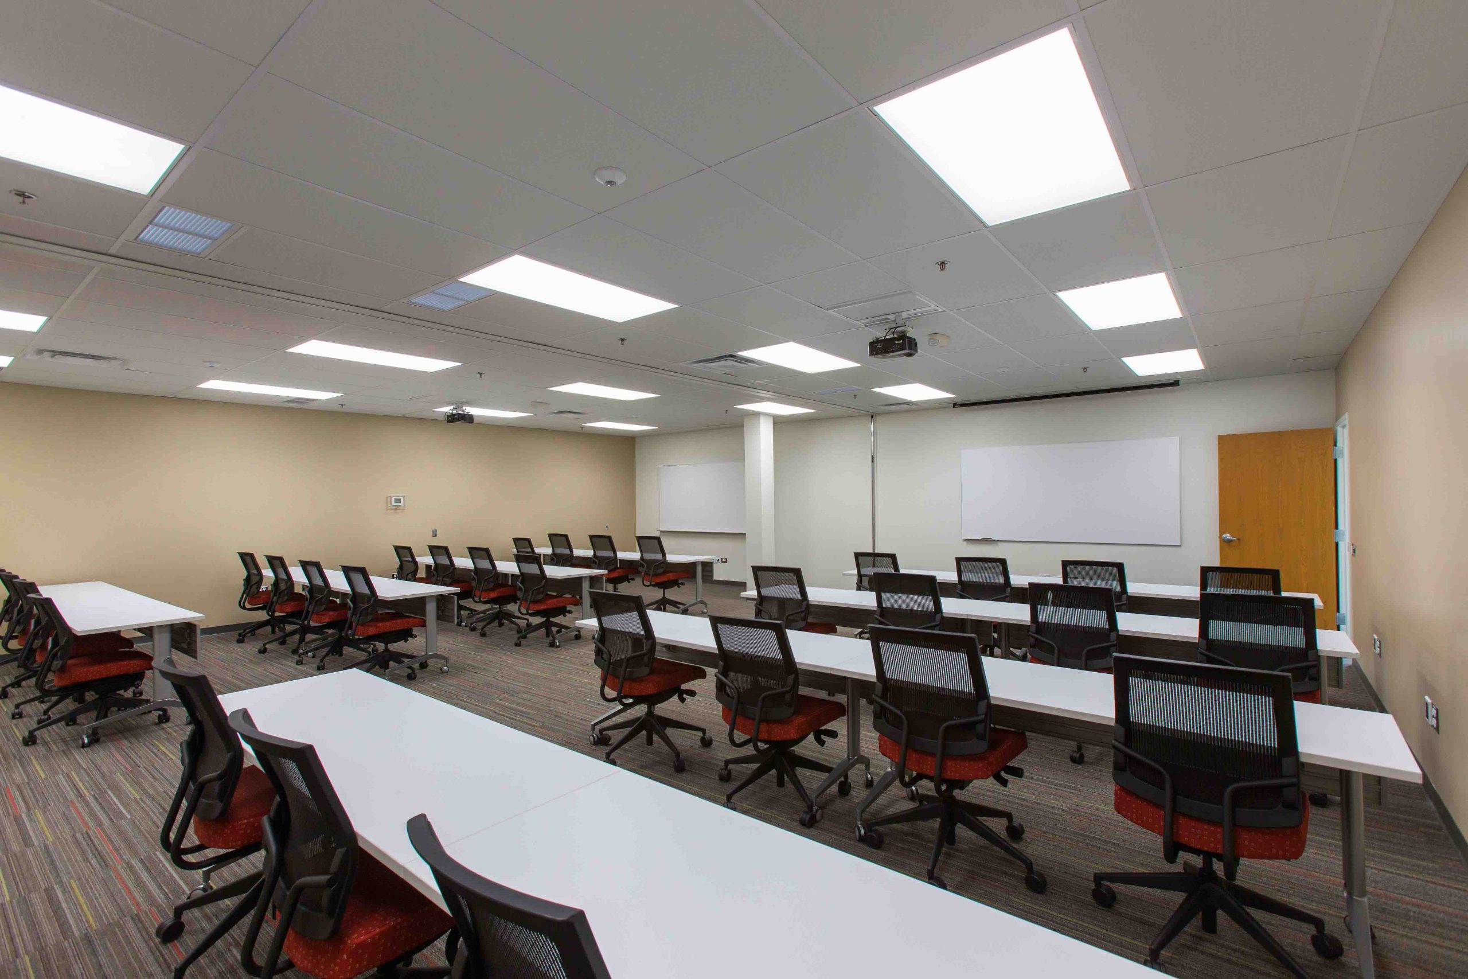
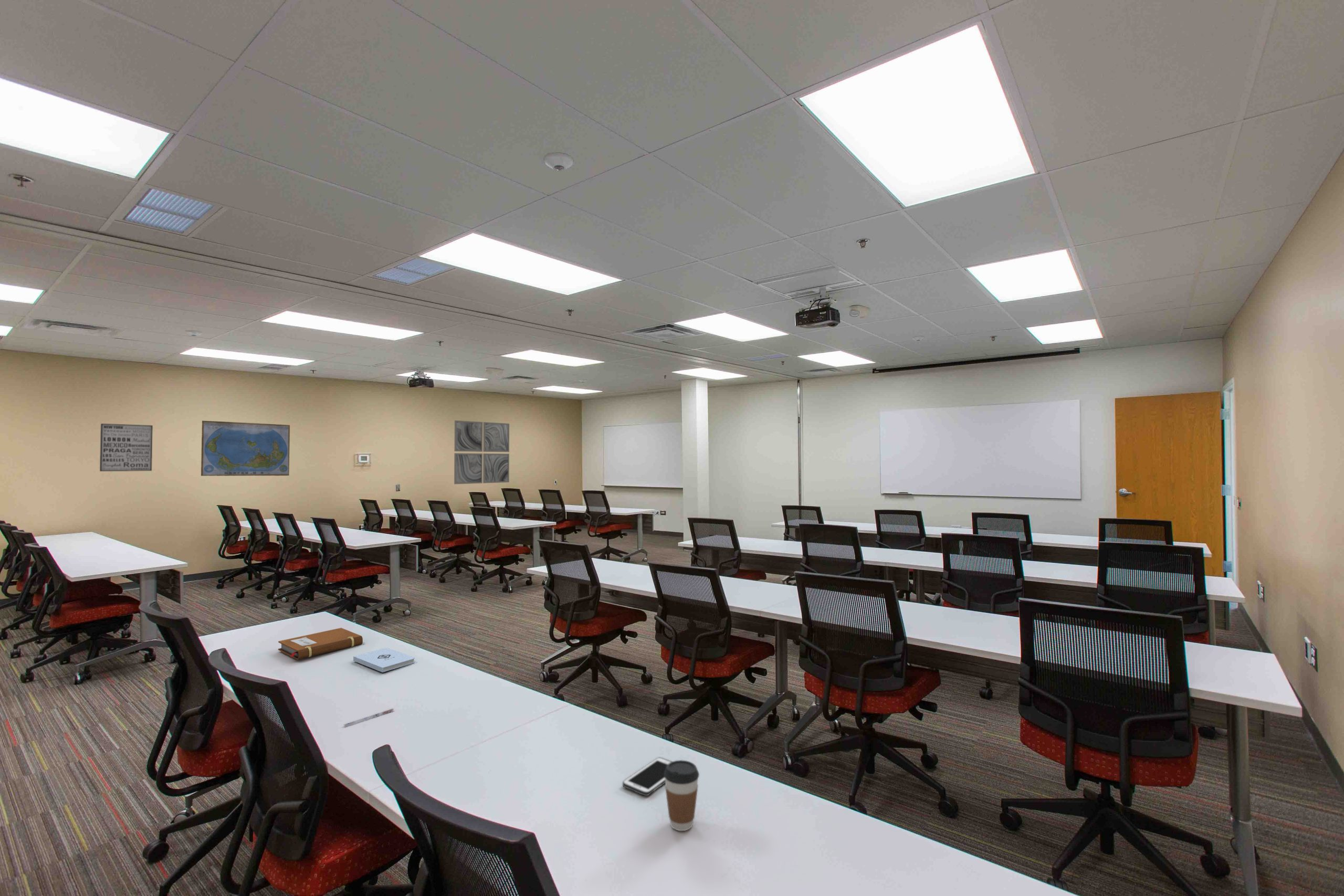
+ notepad (384, 659)
+ coffee cup (681, 795)
+ world map (248, 449)
+ pen (369, 716)
+ notebook (319, 643)
+ wall art (127, 448)
+ wall art (483, 451)
+ cell phone (653, 775)
